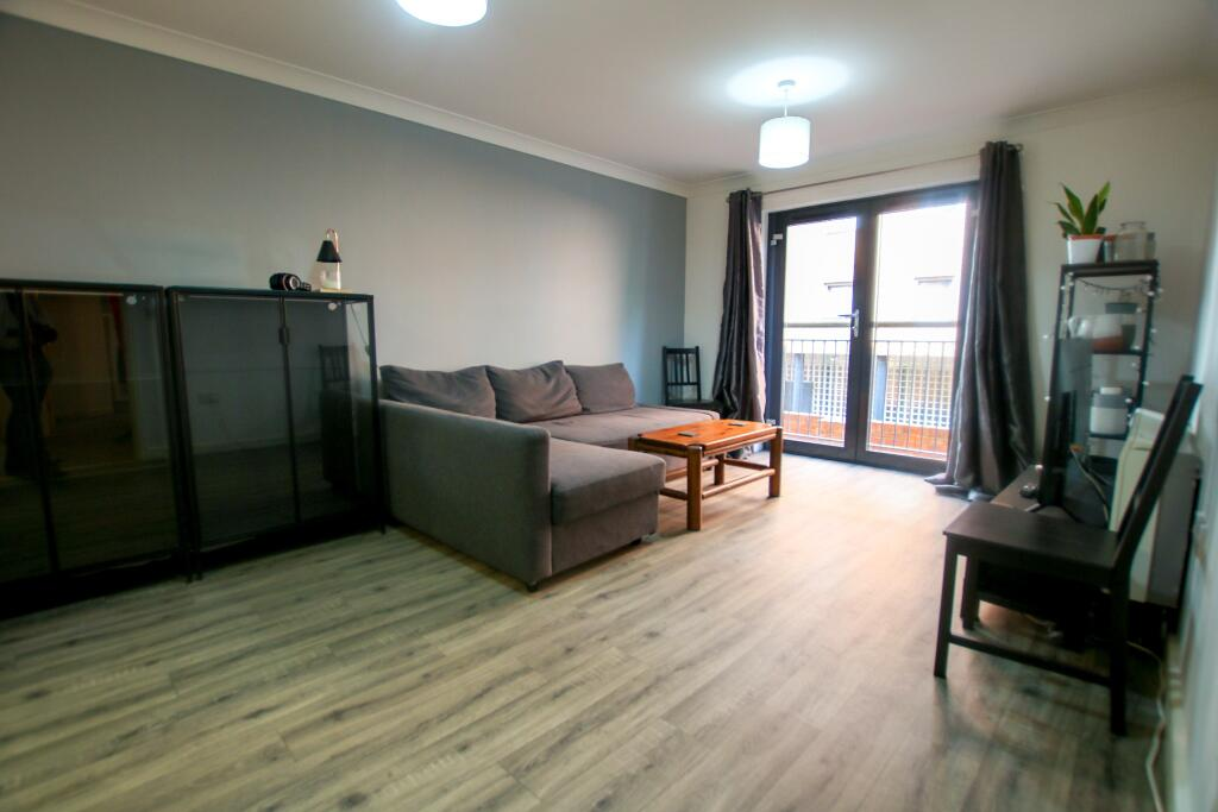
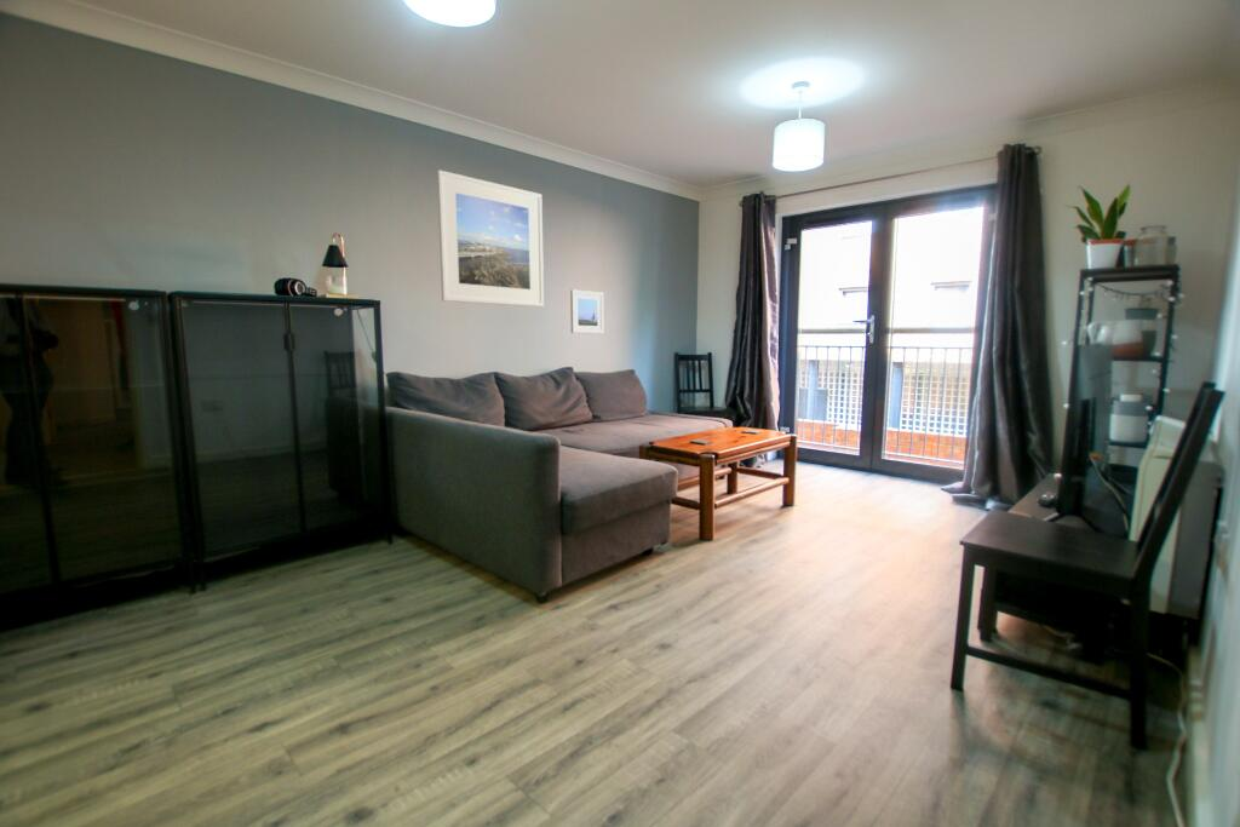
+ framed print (494, 243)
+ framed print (587, 311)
